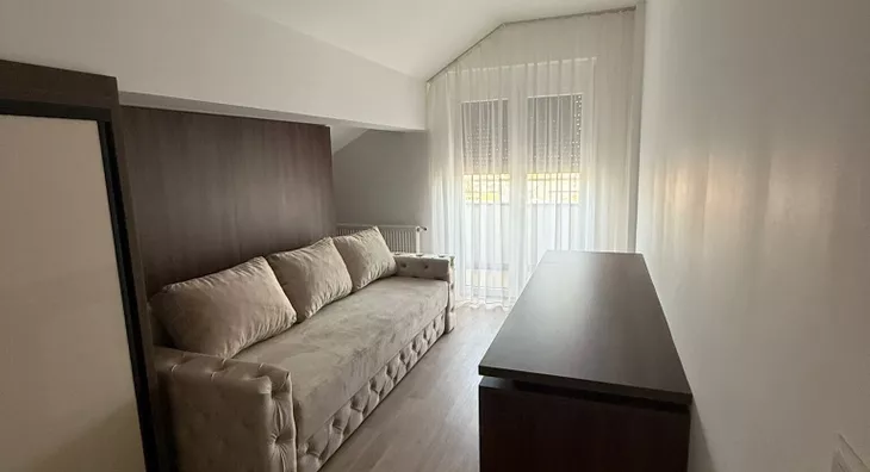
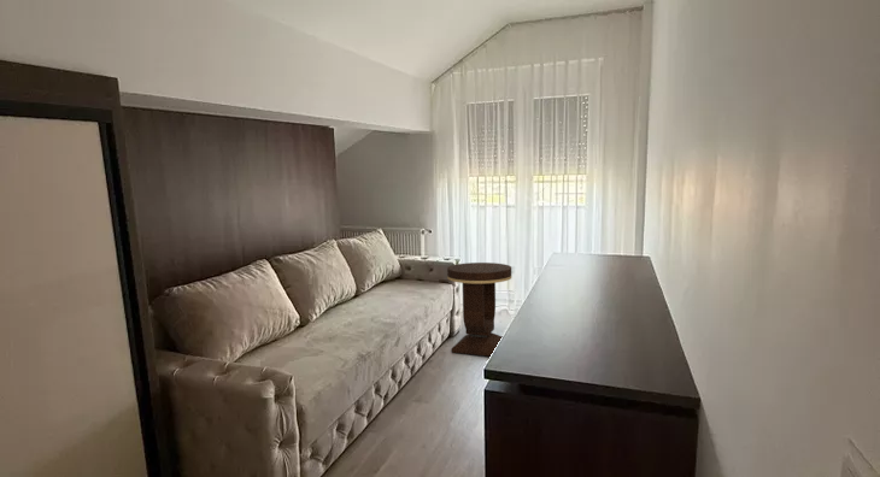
+ side table (480, 307)
